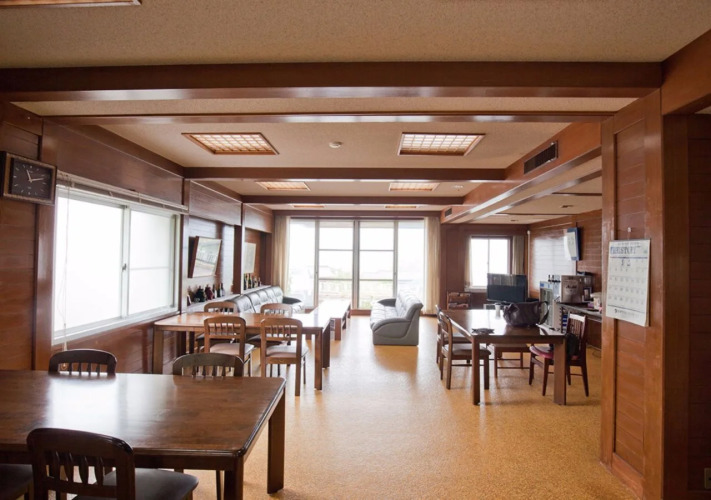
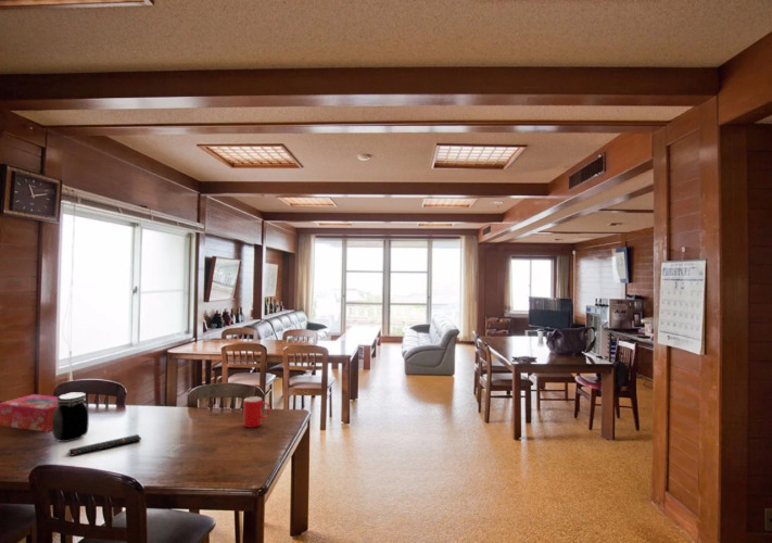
+ tissue box (39, 412)
+ remote control (105, 445)
+ jar (71, 416)
+ cup (255, 412)
